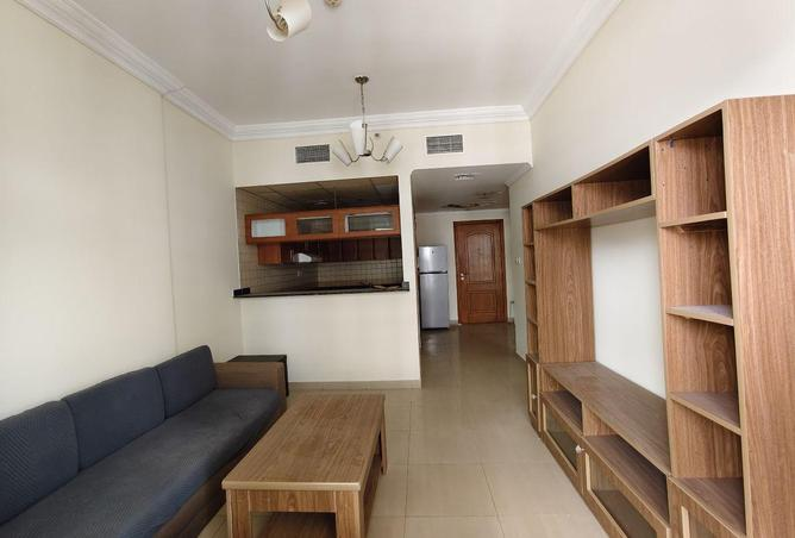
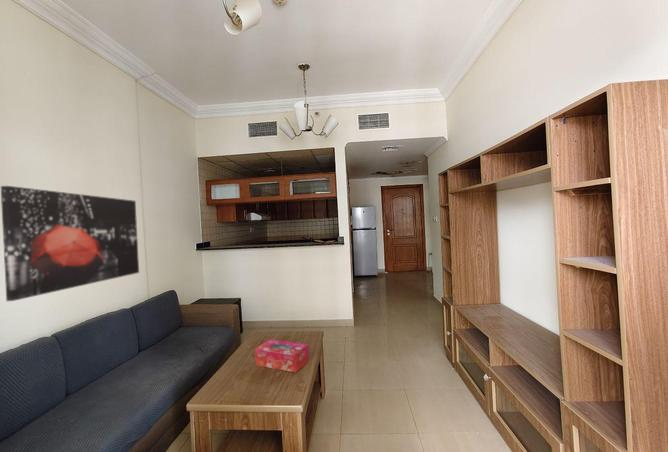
+ tissue box (282, 354)
+ wall art (85, 239)
